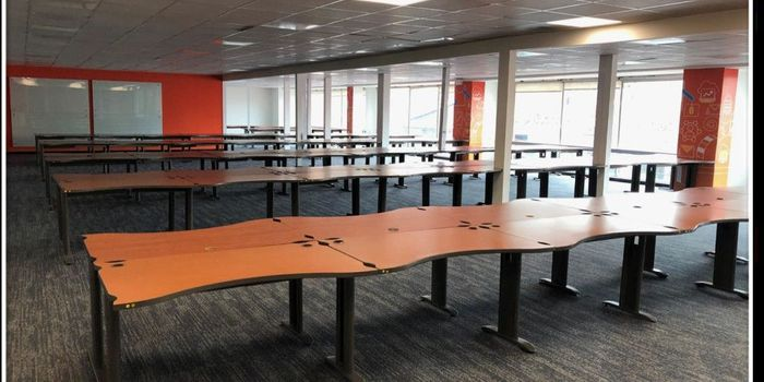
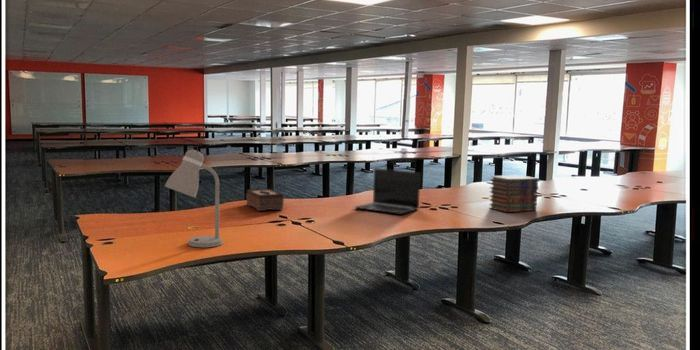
+ book stack (513, 193)
+ tissue box (264, 199)
+ desk lamp (194, 196)
+ laptop (387, 190)
